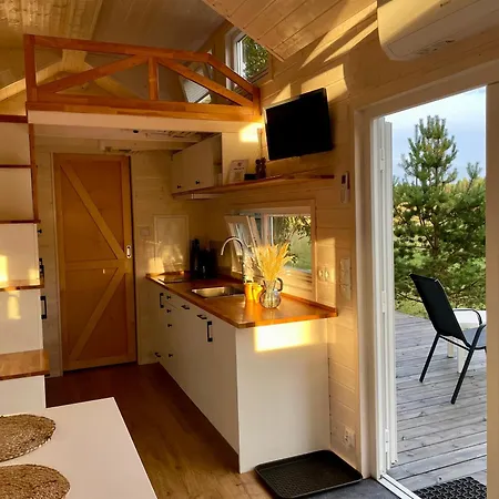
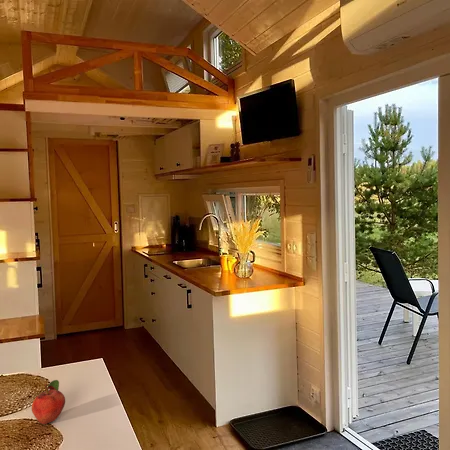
+ fruit (49, 401)
